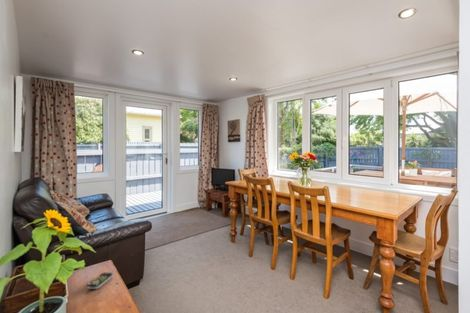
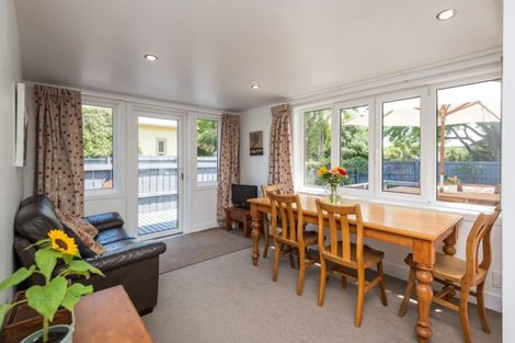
- remote control (100, 280)
